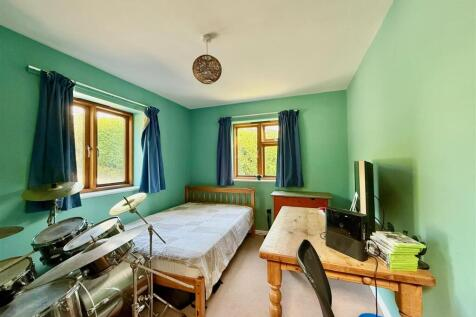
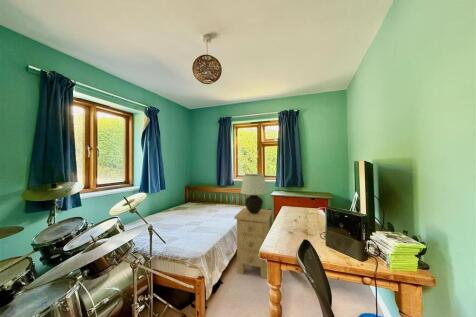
+ table lamp (253, 193)
+ nightstand (254, 241)
